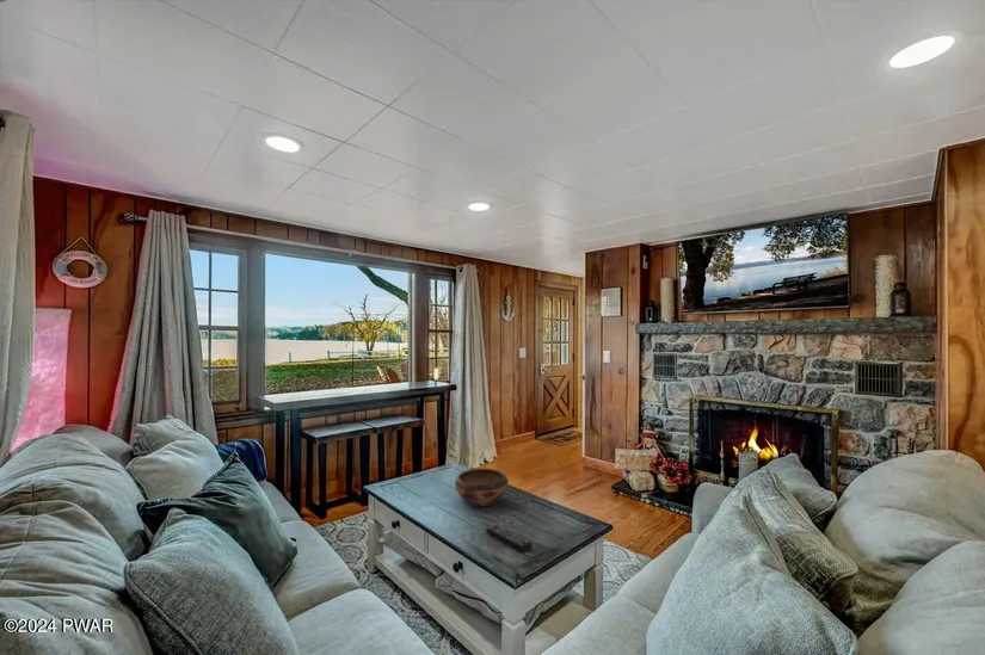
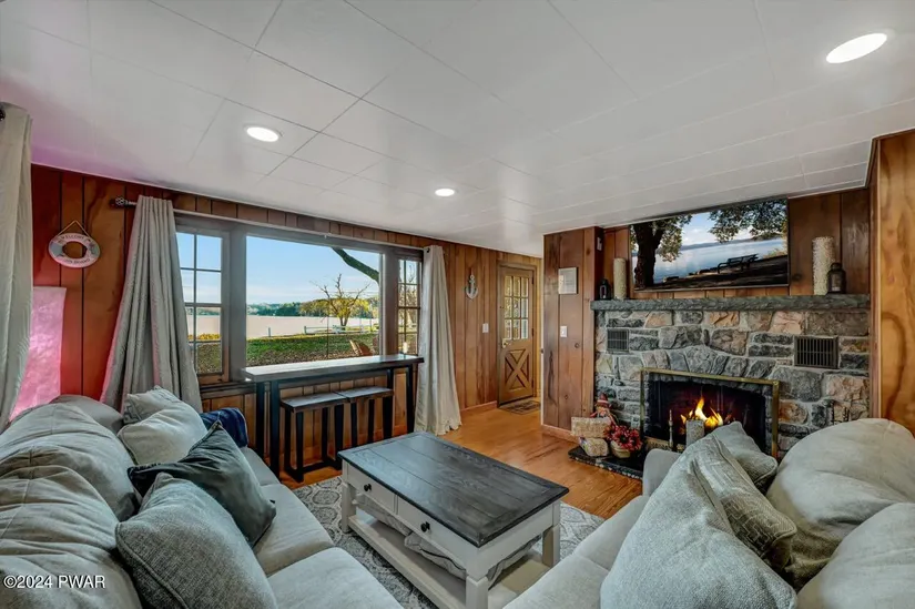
- decorative bowl (481, 488)
- remote control (507, 537)
